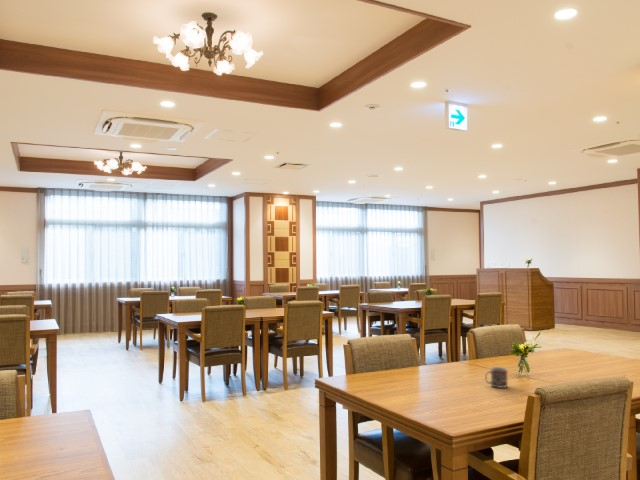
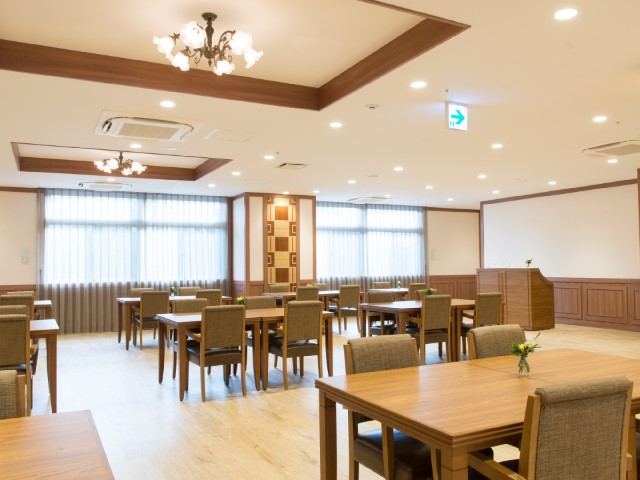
- cup (496, 377)
